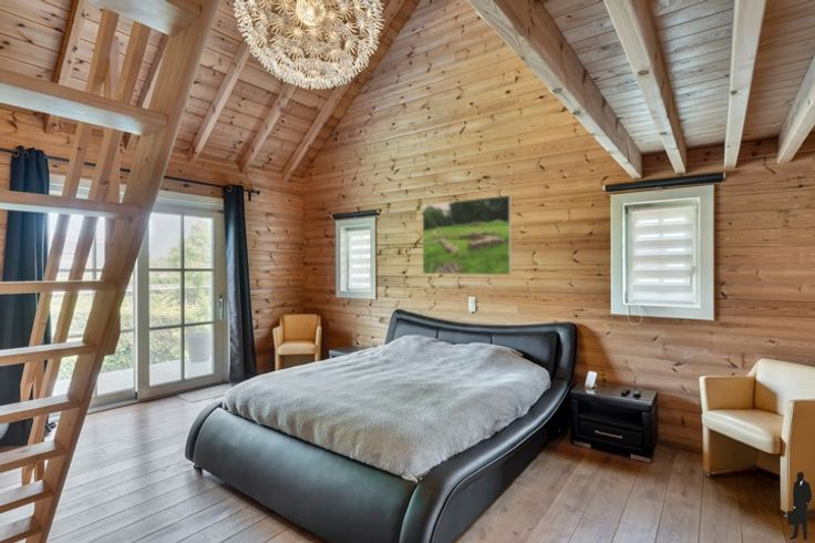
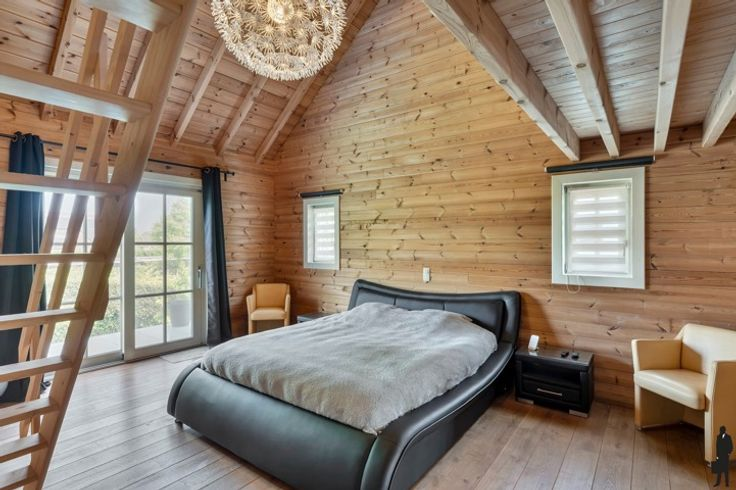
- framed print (463, 237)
